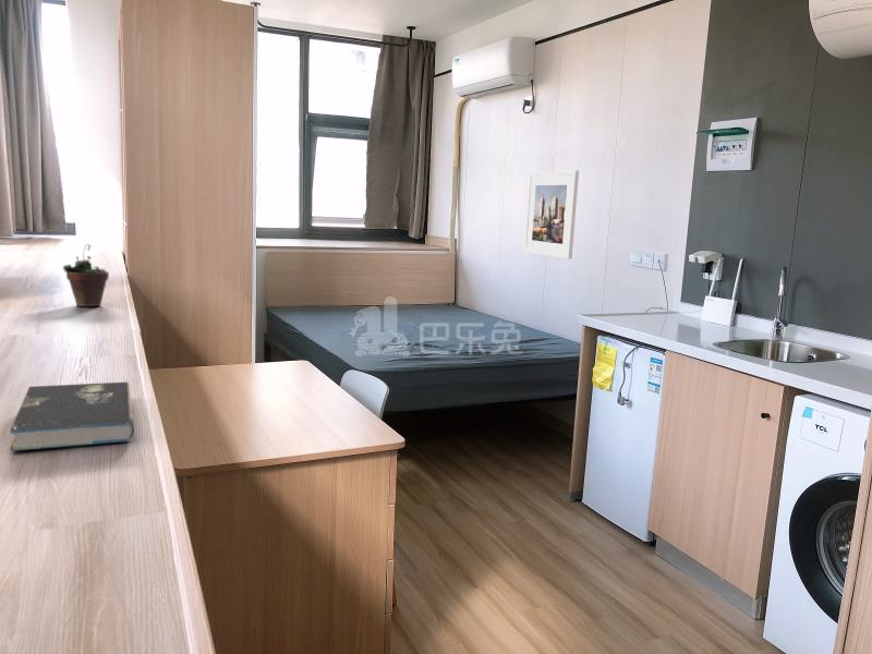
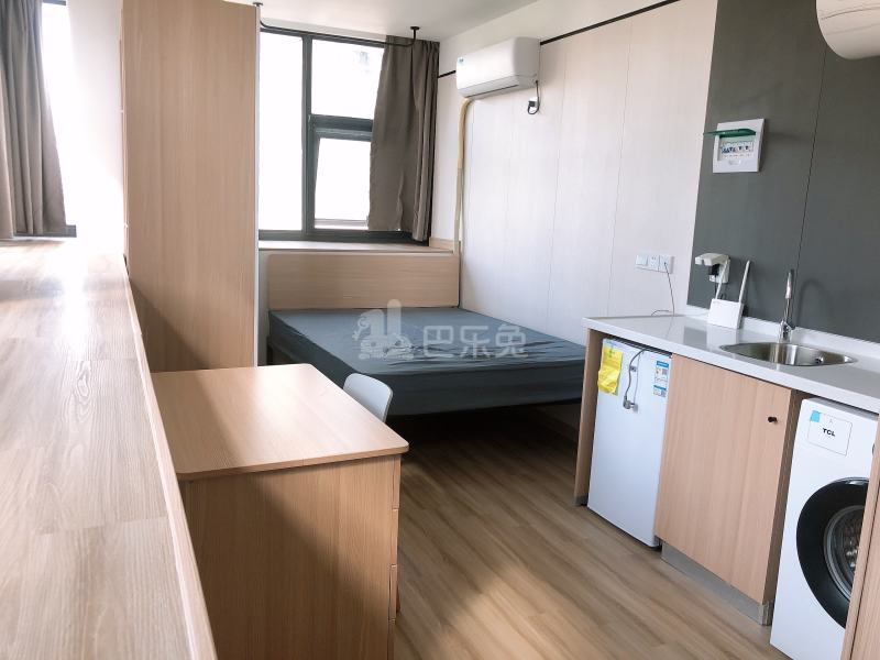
- book (77, 412)
- succulent plant (87, 274)
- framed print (549, 214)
